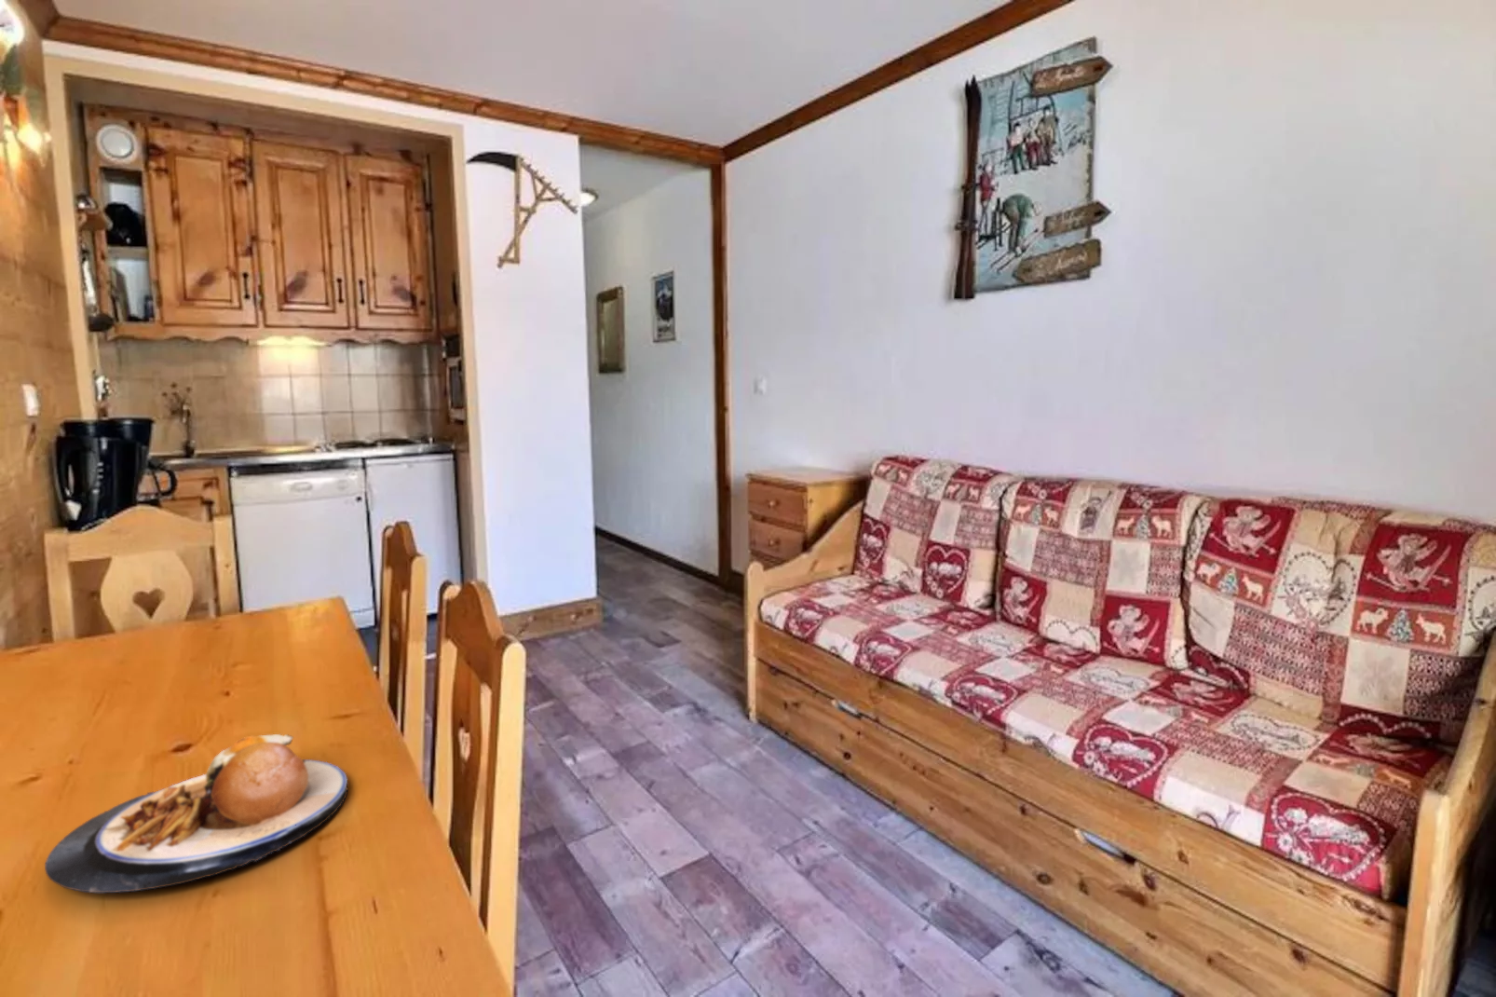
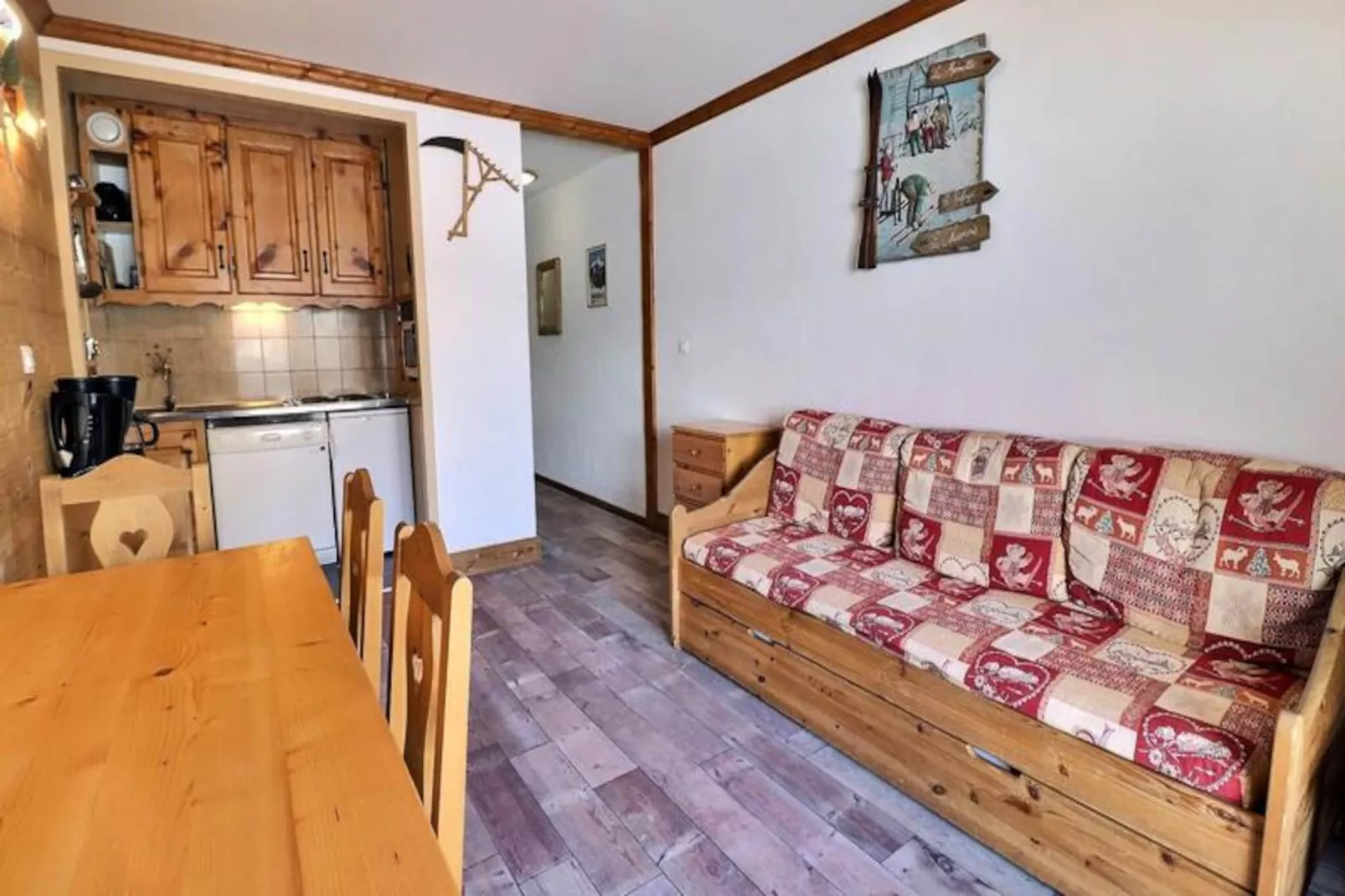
- plate (207, 787)
